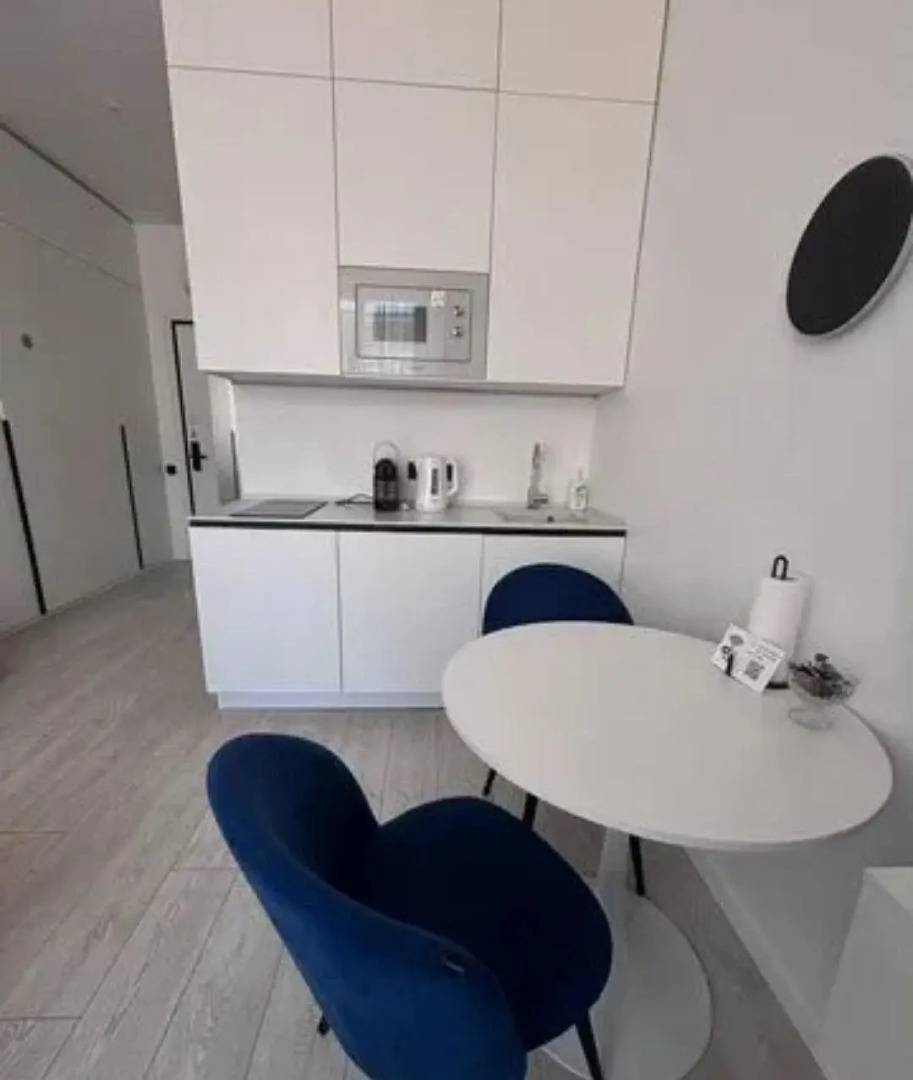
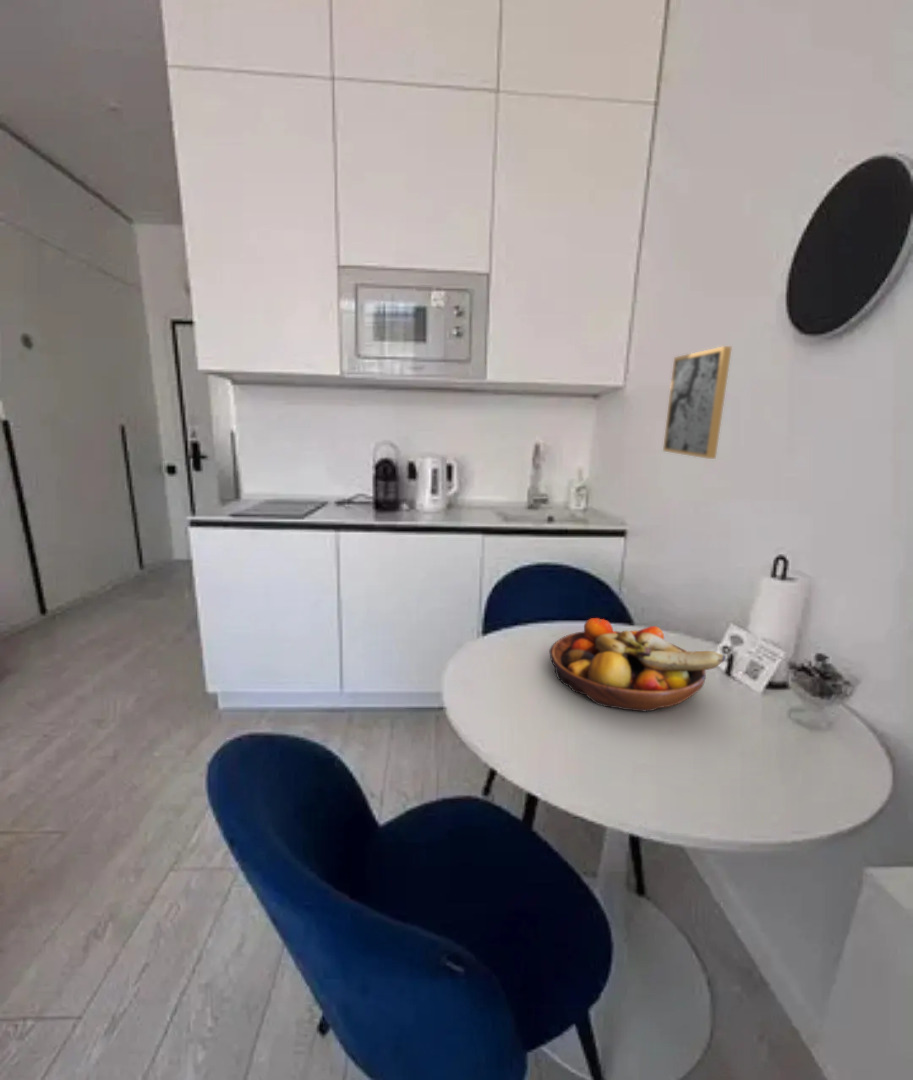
+ wall art (693, 404)
+ fruit bowl (627, 652)
